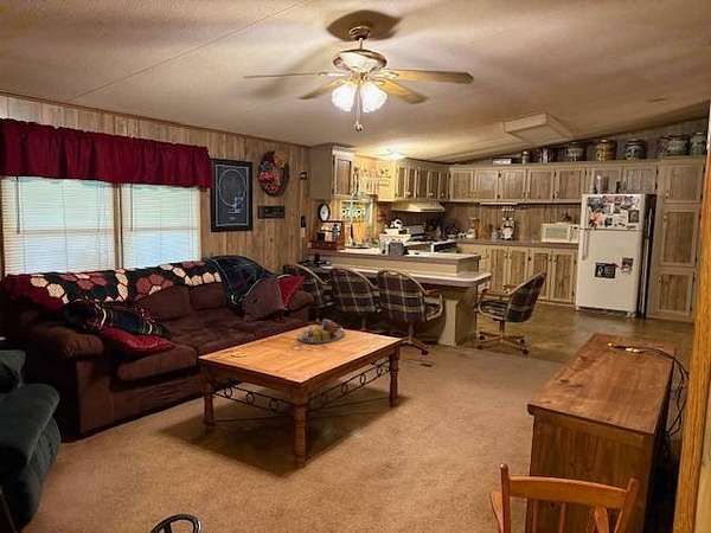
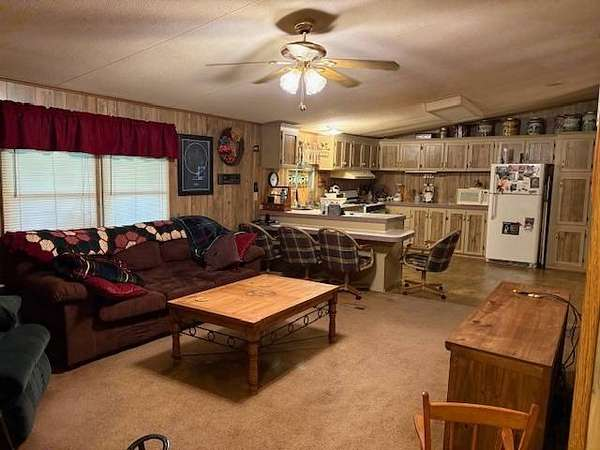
- serving tray (321, 328)
